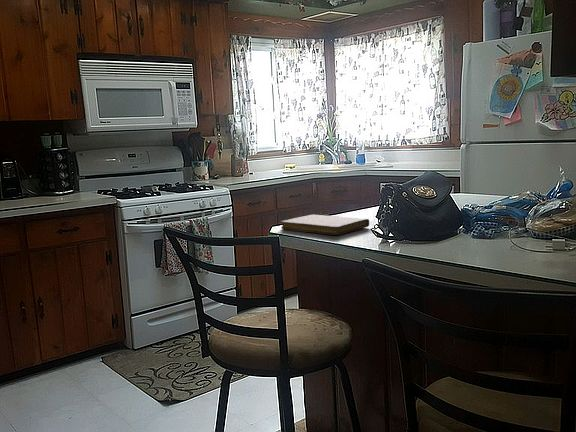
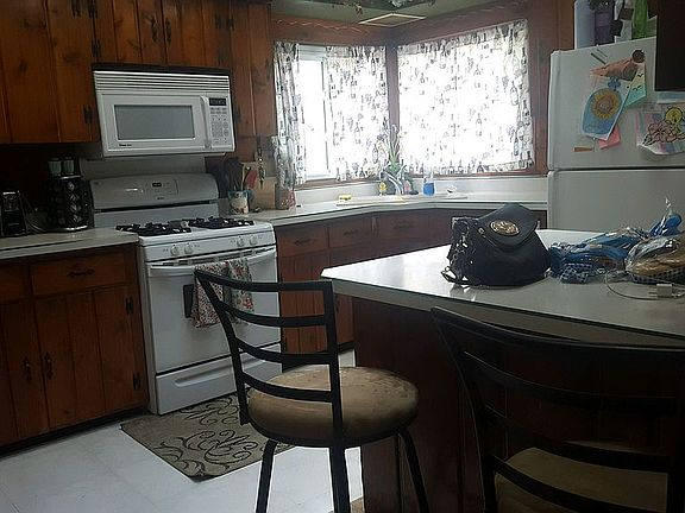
- notebook (324, 223)
